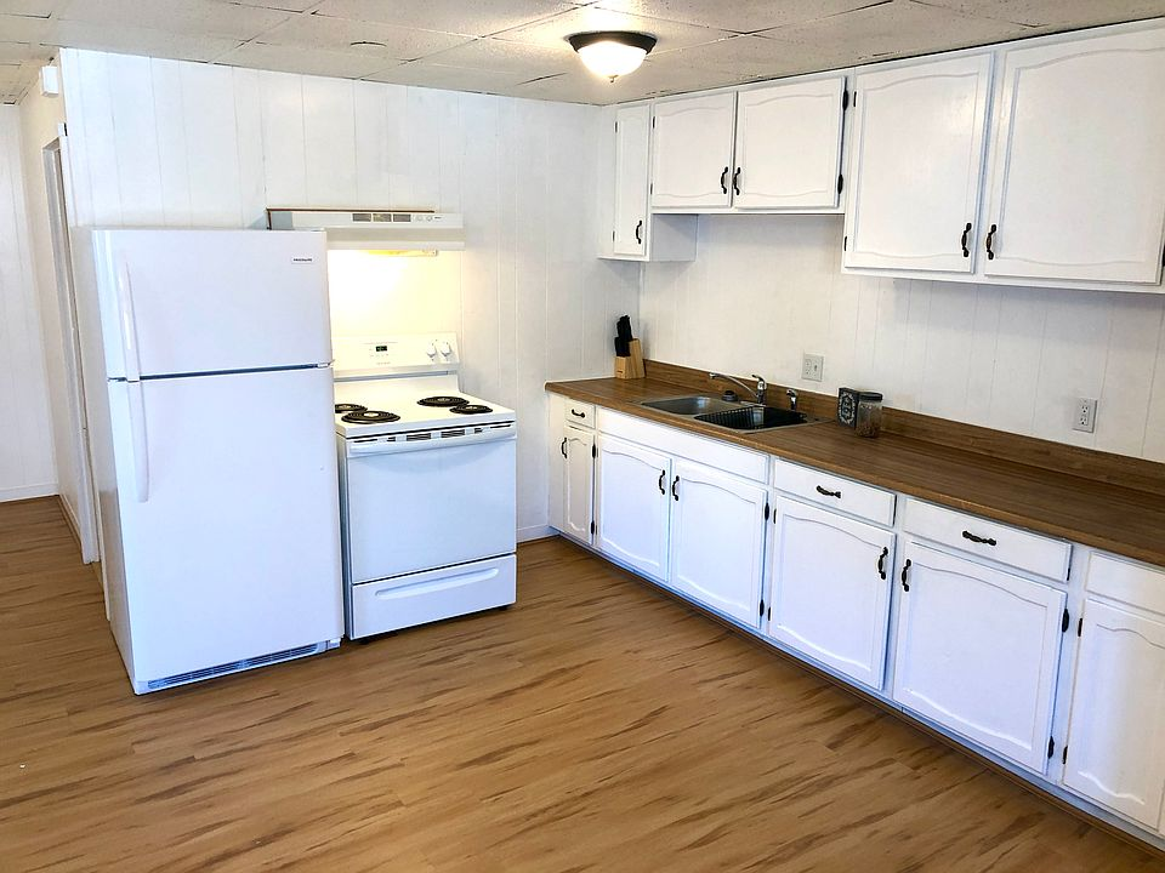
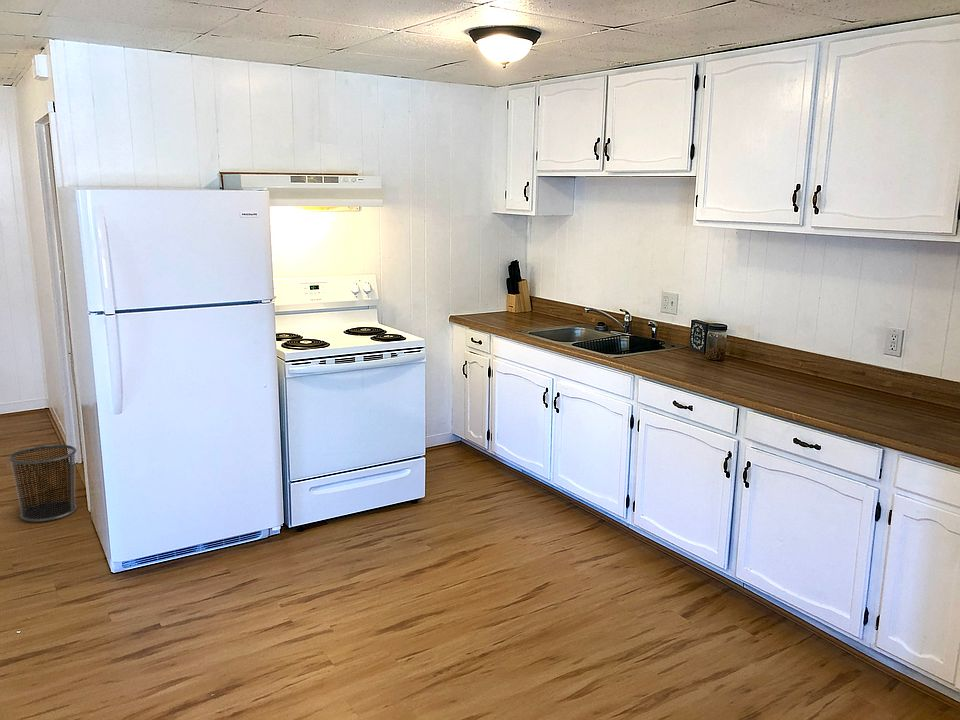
+ waste bin (46, 482)
